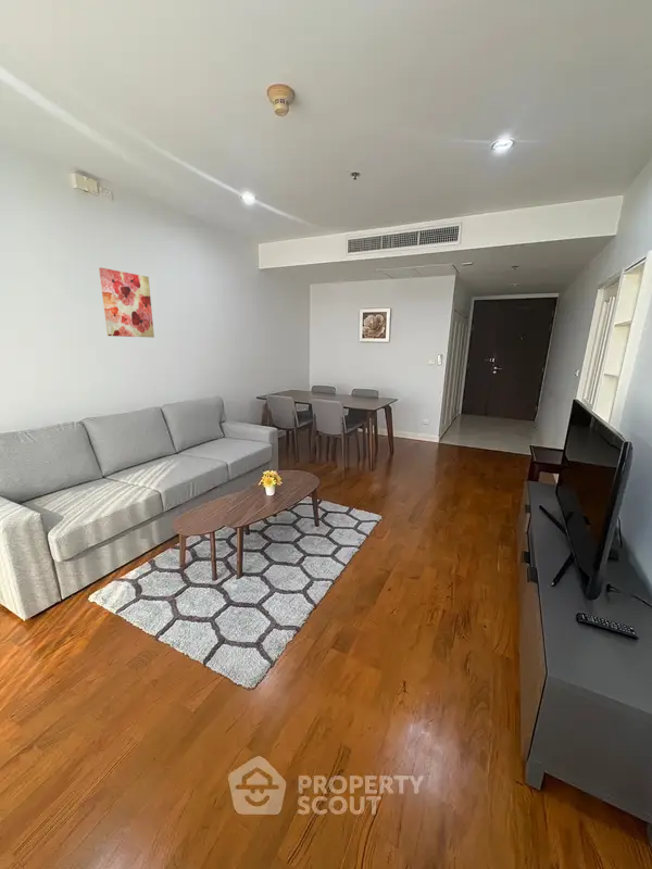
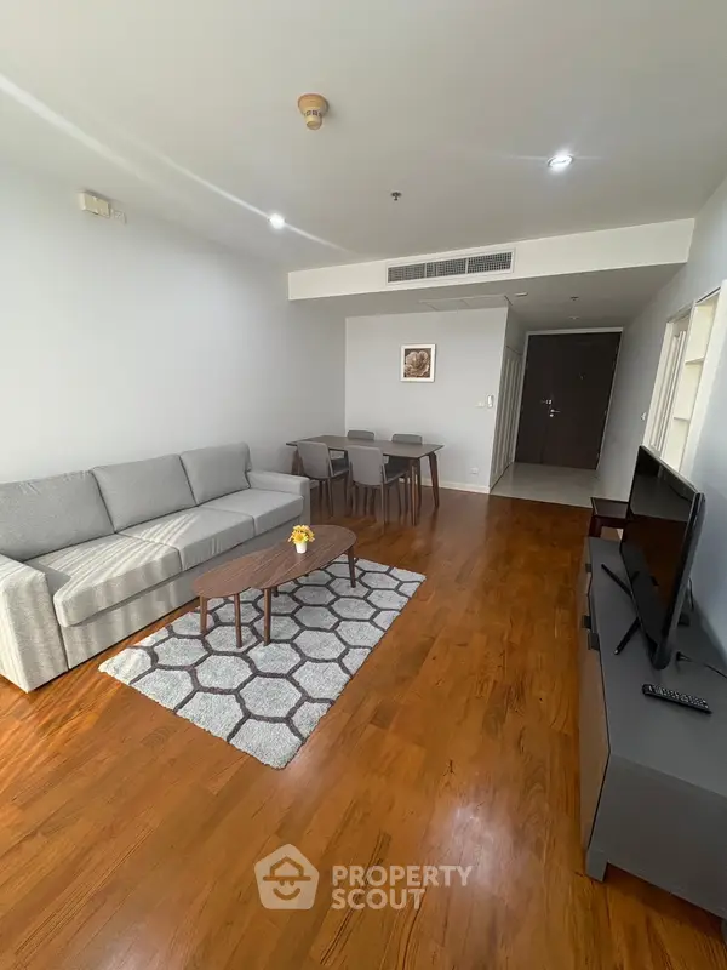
- wall art (128, 305)
